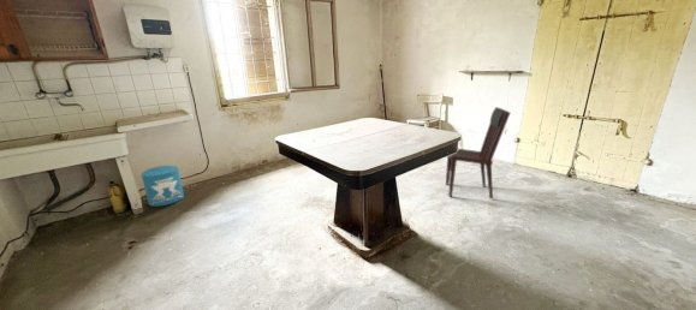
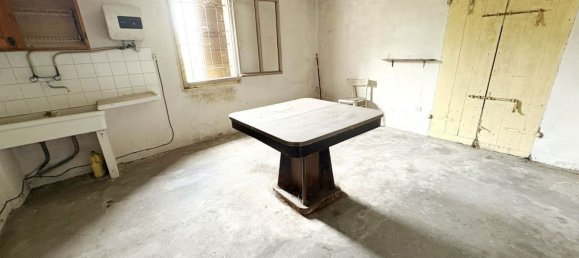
- dining chair (474, 151)
- bucket (163, 185)
